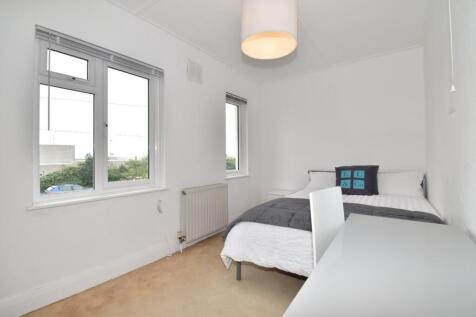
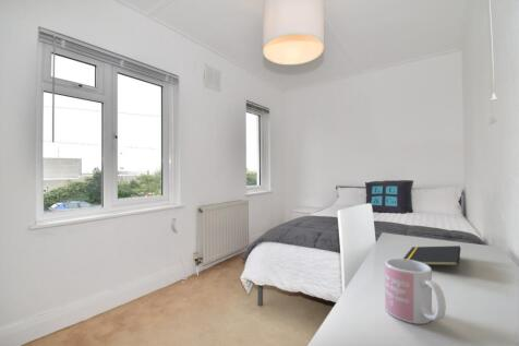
+ mug (413, 291)
+ notepad (432, 254)
